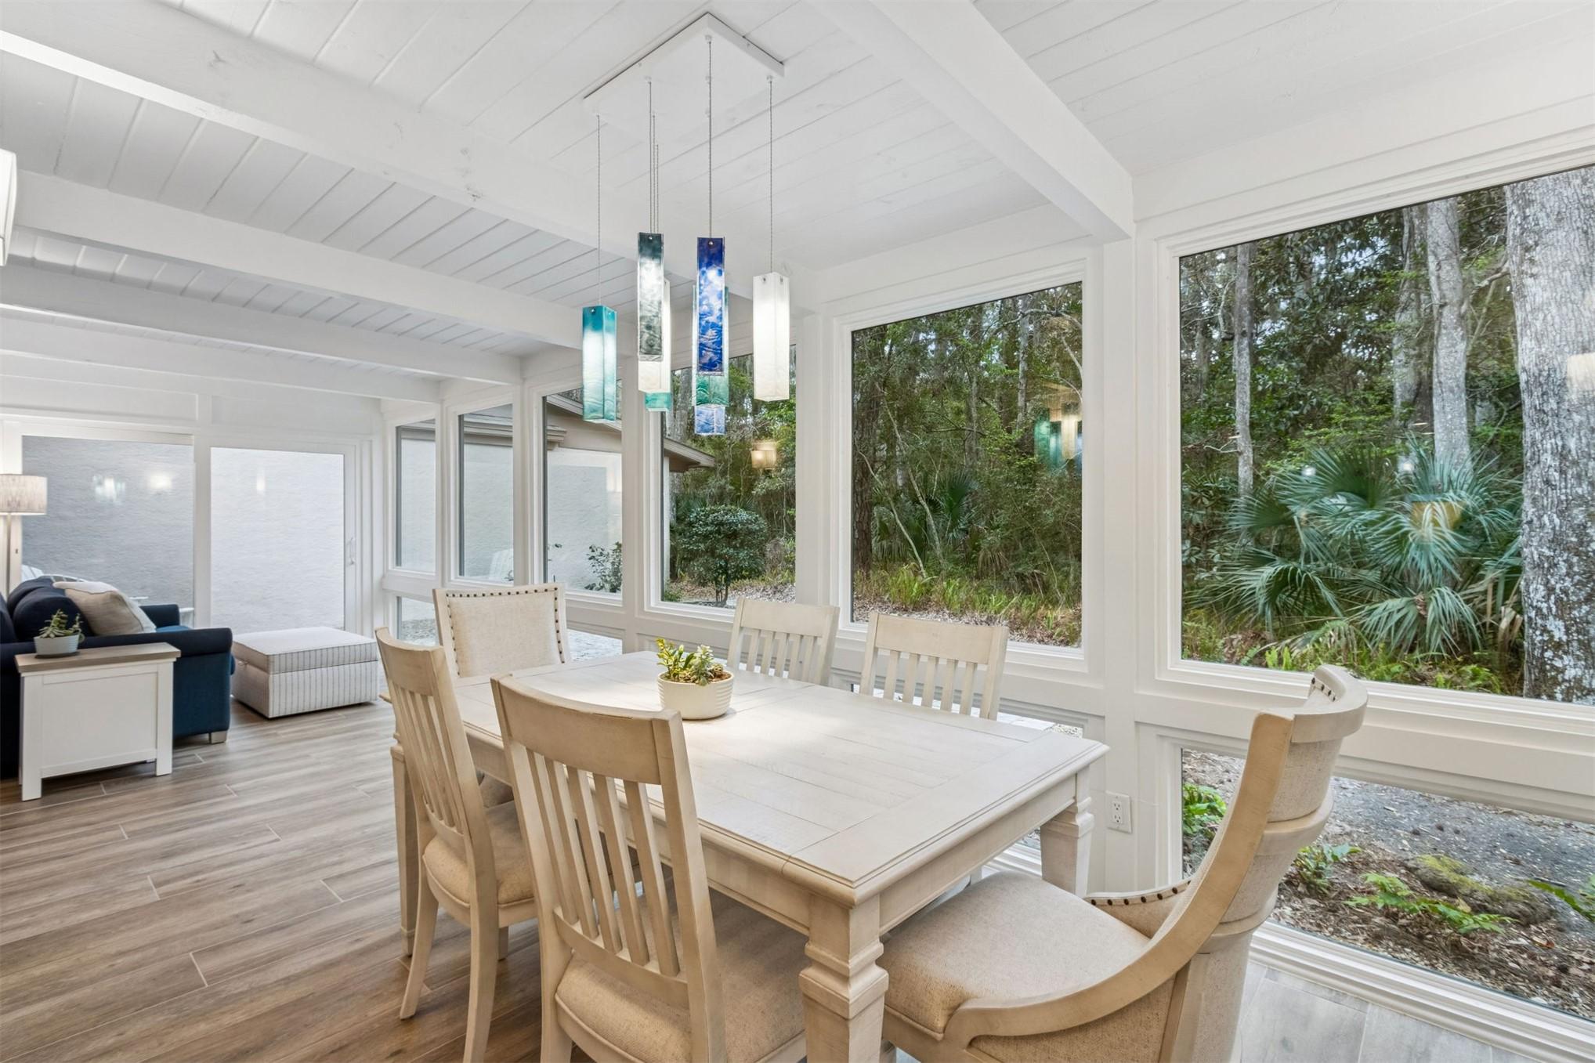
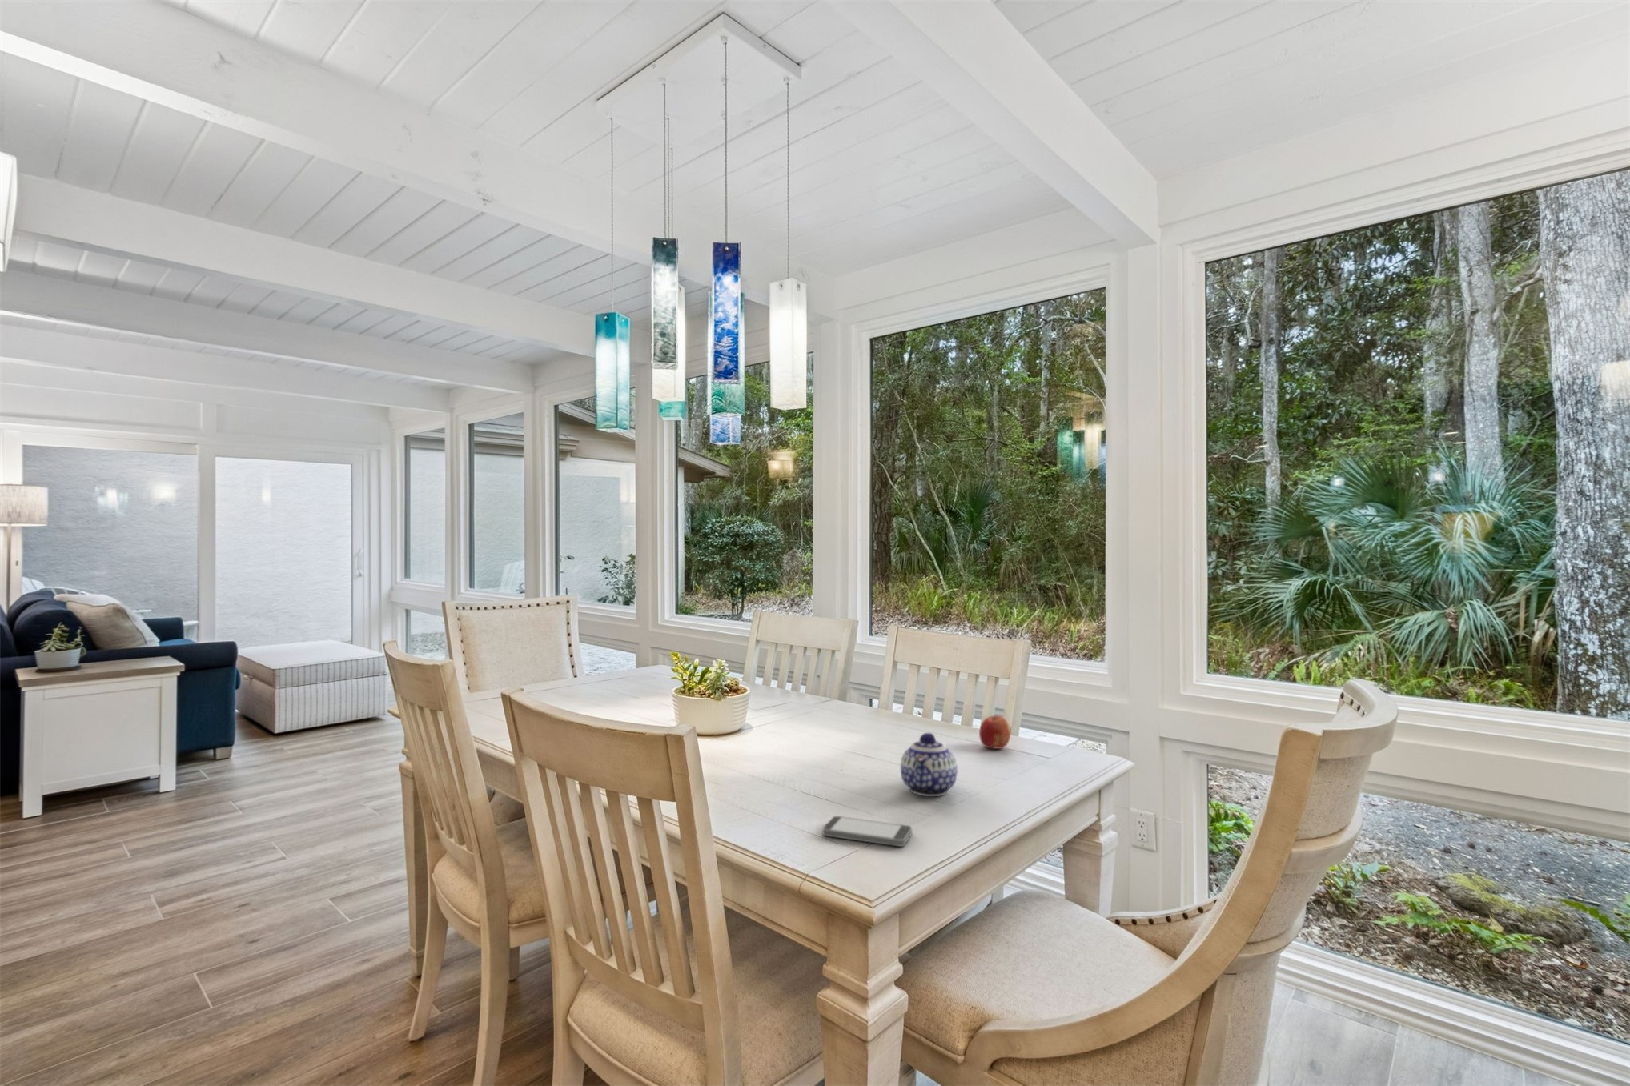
+ smartphone (867, 830)
+ teapot (928, 762)
+ fruit (994, 731)
